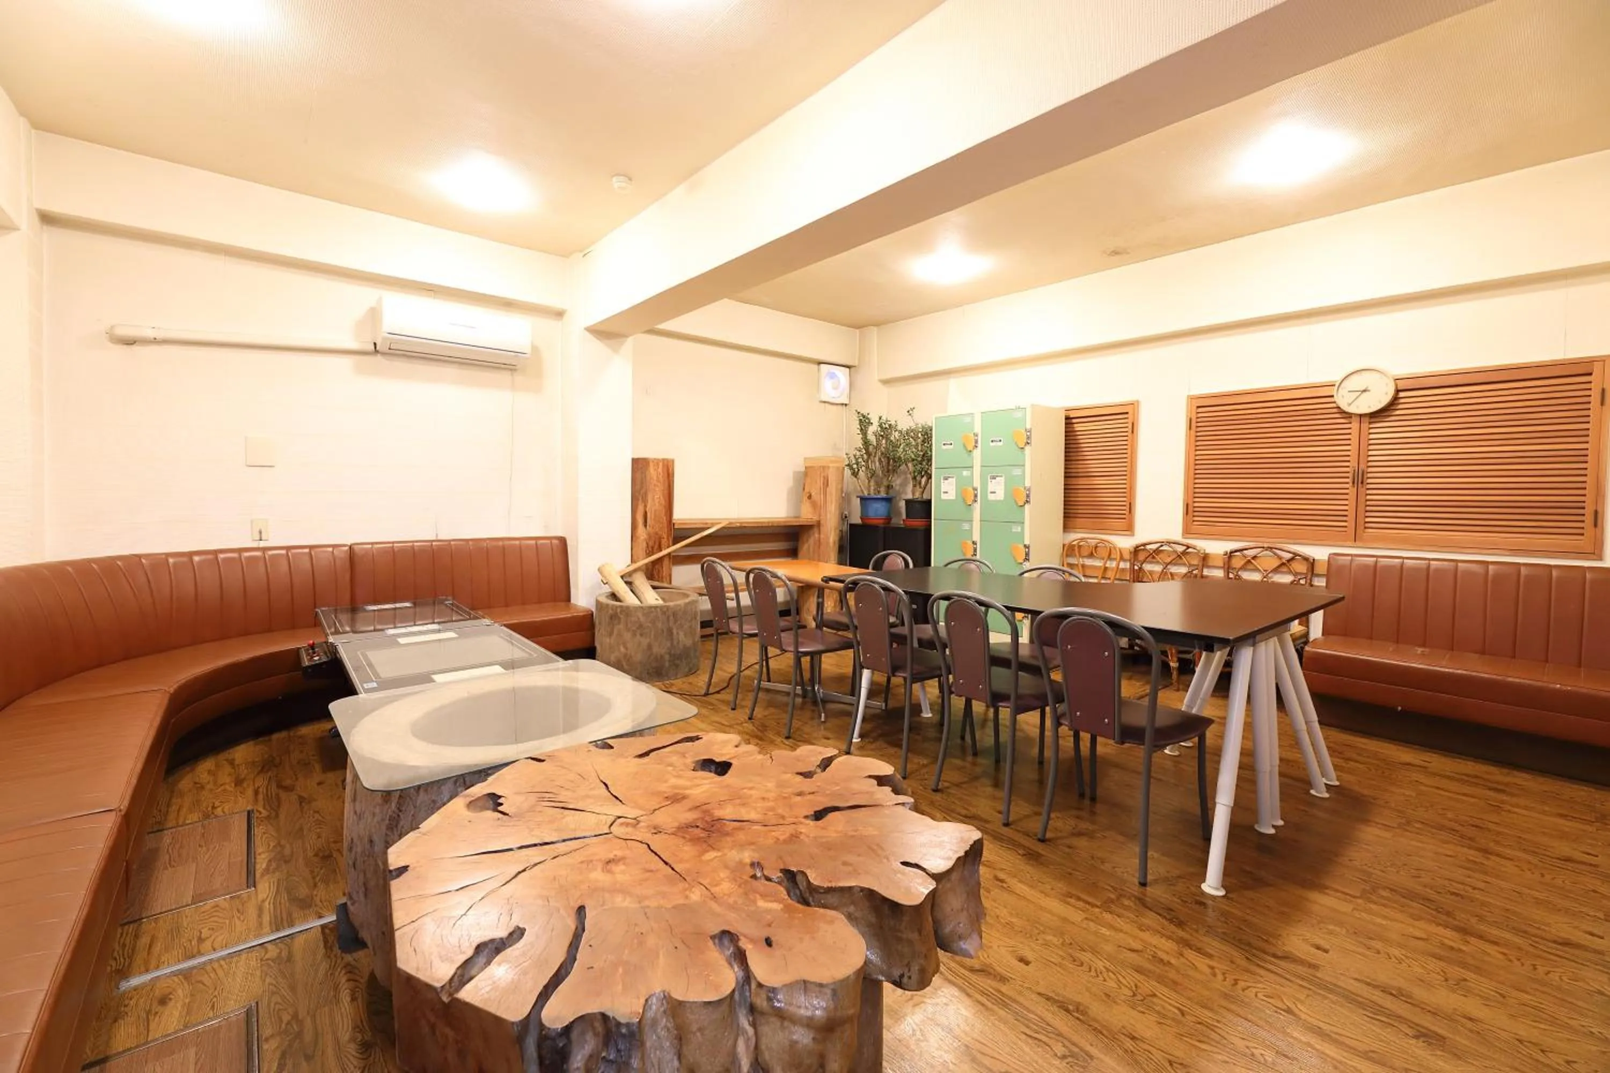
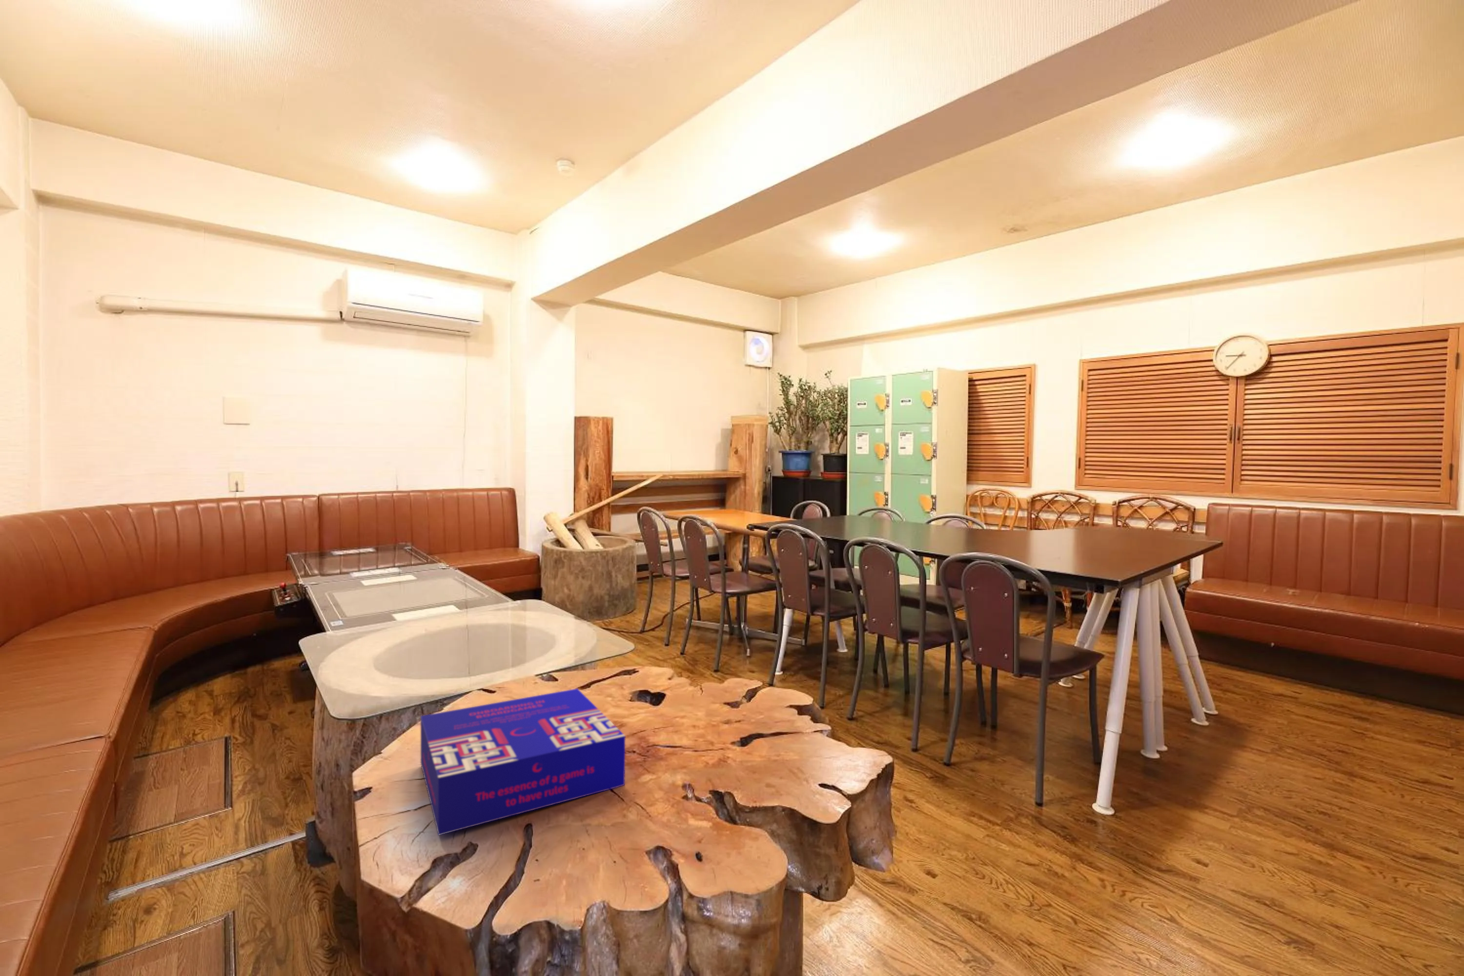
+ board game (520, 749)
